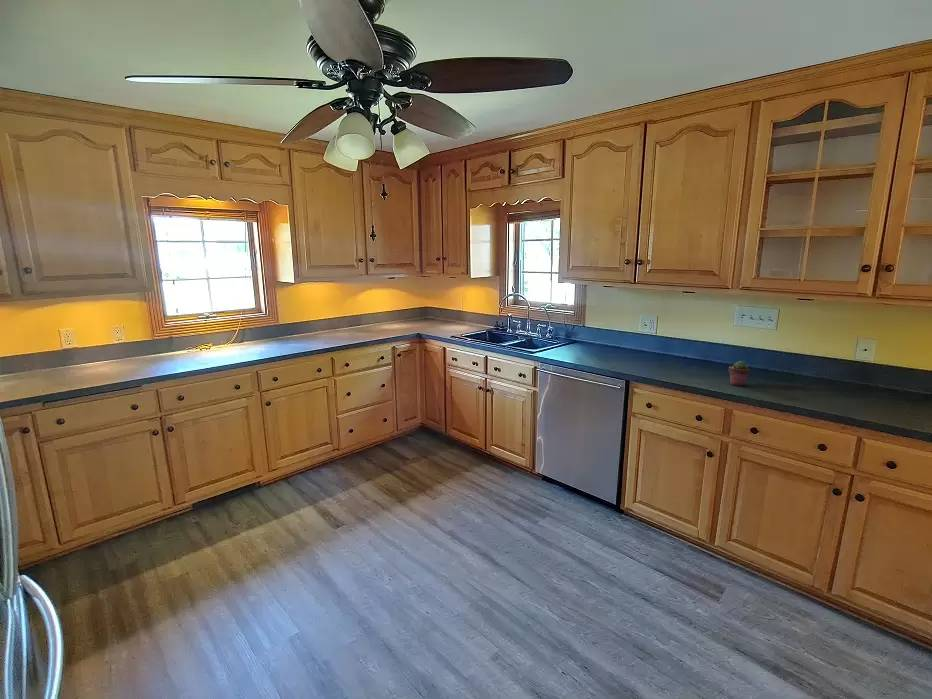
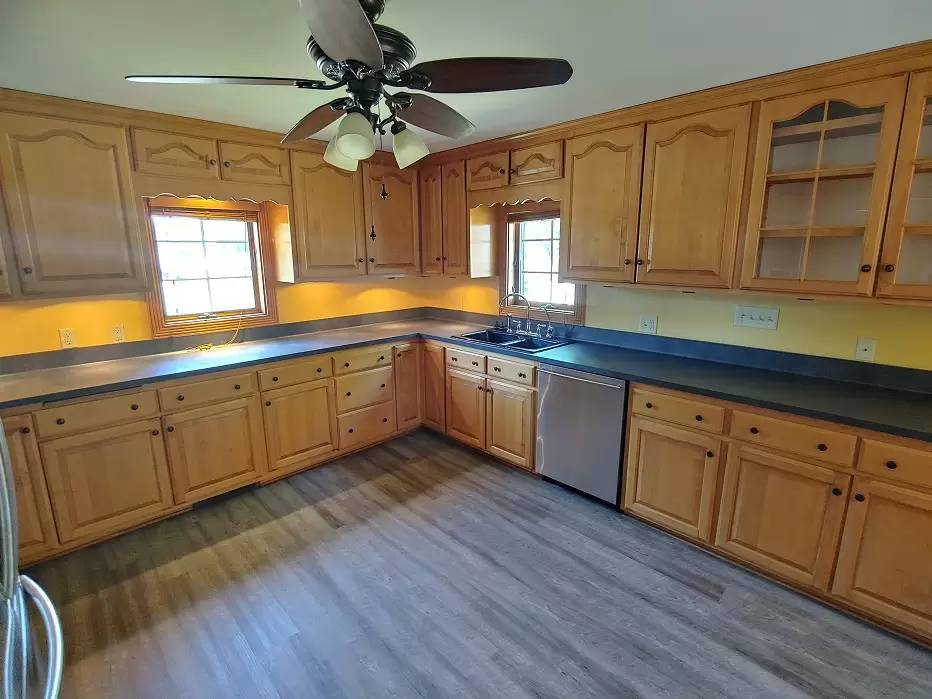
- potted succulent (738, 372)
